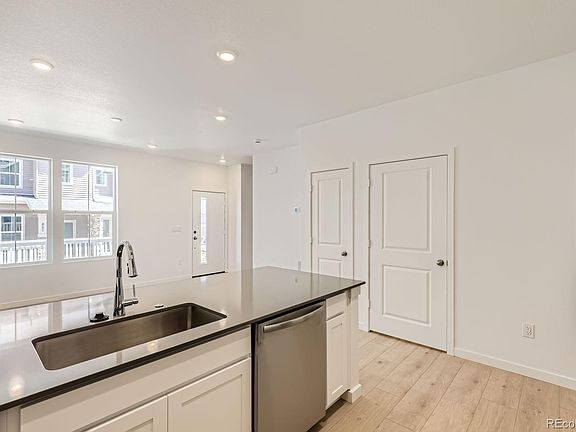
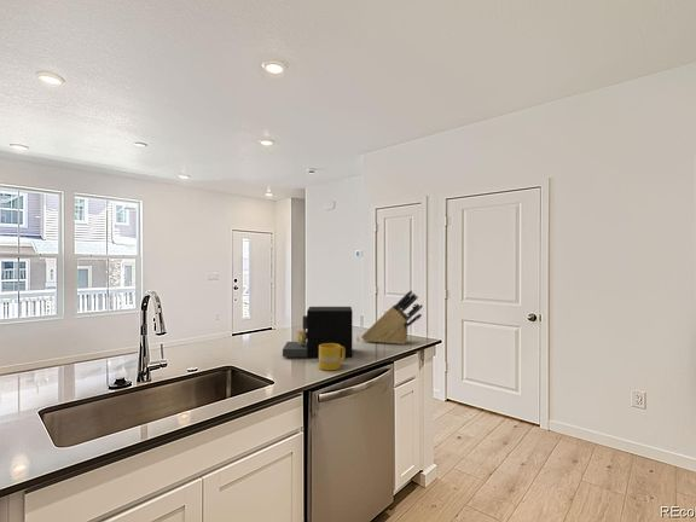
+ knife block (392, 315)
+ coffee maker (318, 330)
+ mug (332, 355)
